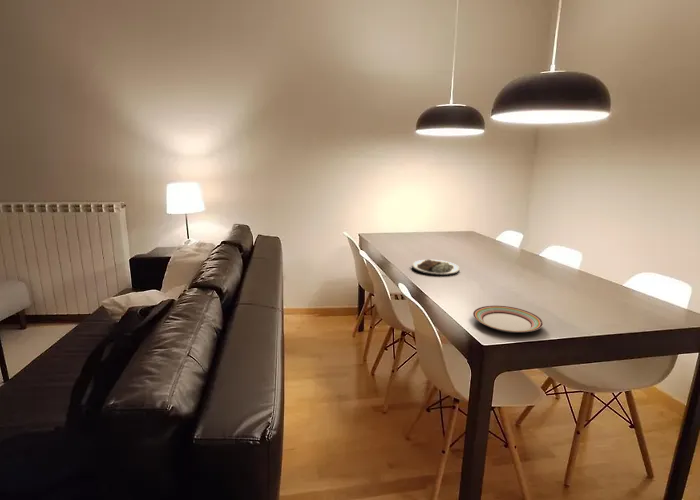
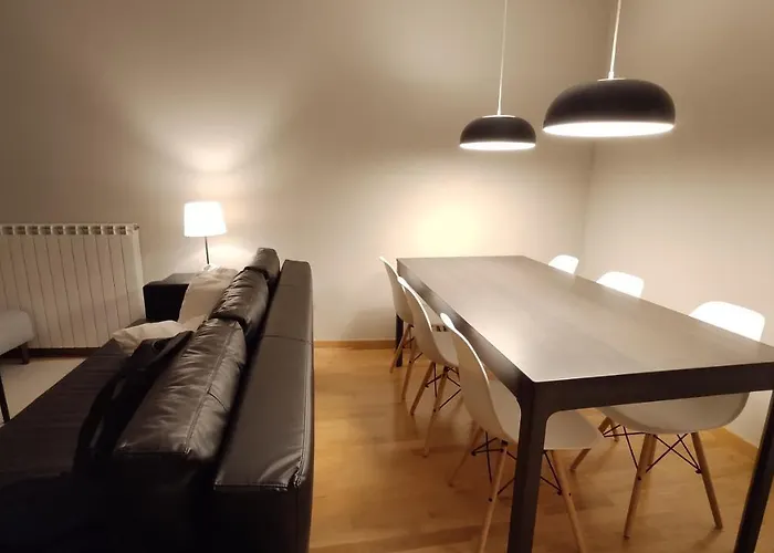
- plate (435, 266)
- plate (506, 320)
